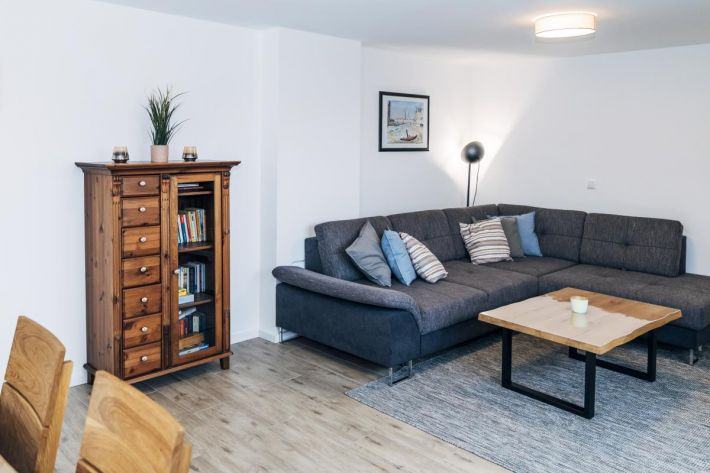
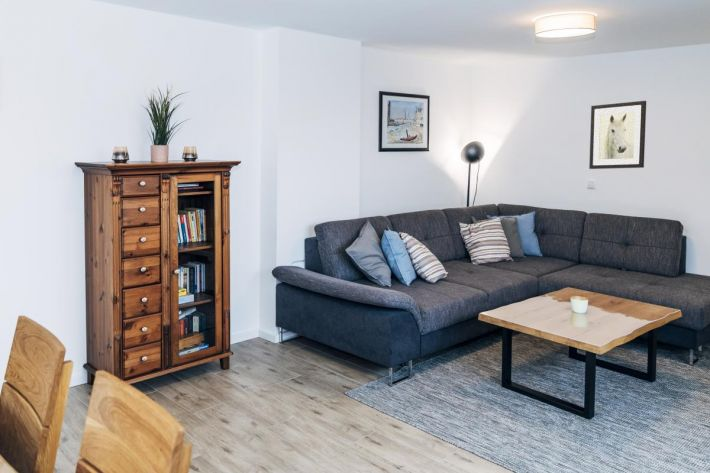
+ wall art (616, 136)
